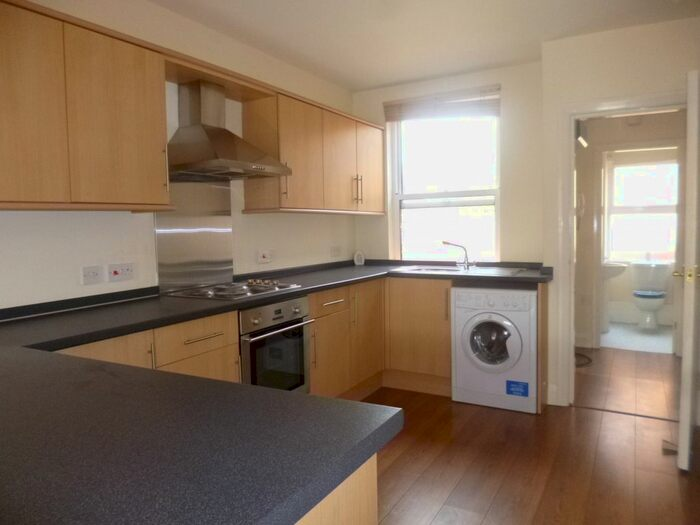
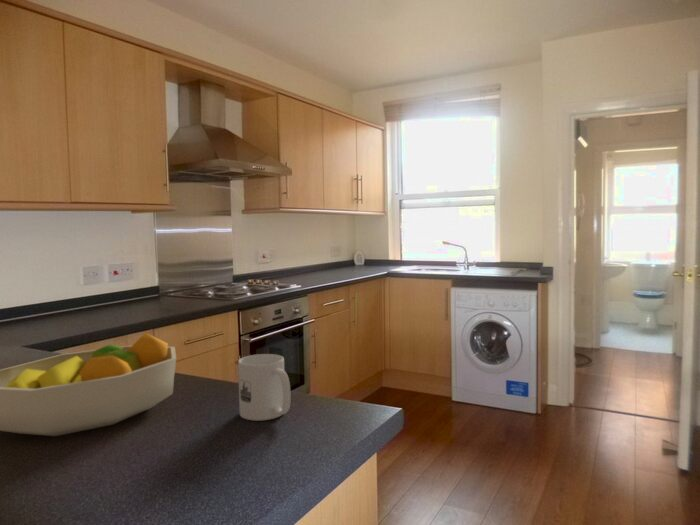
+ mug (267, 387)
+ fruit bowl (89, 377)
